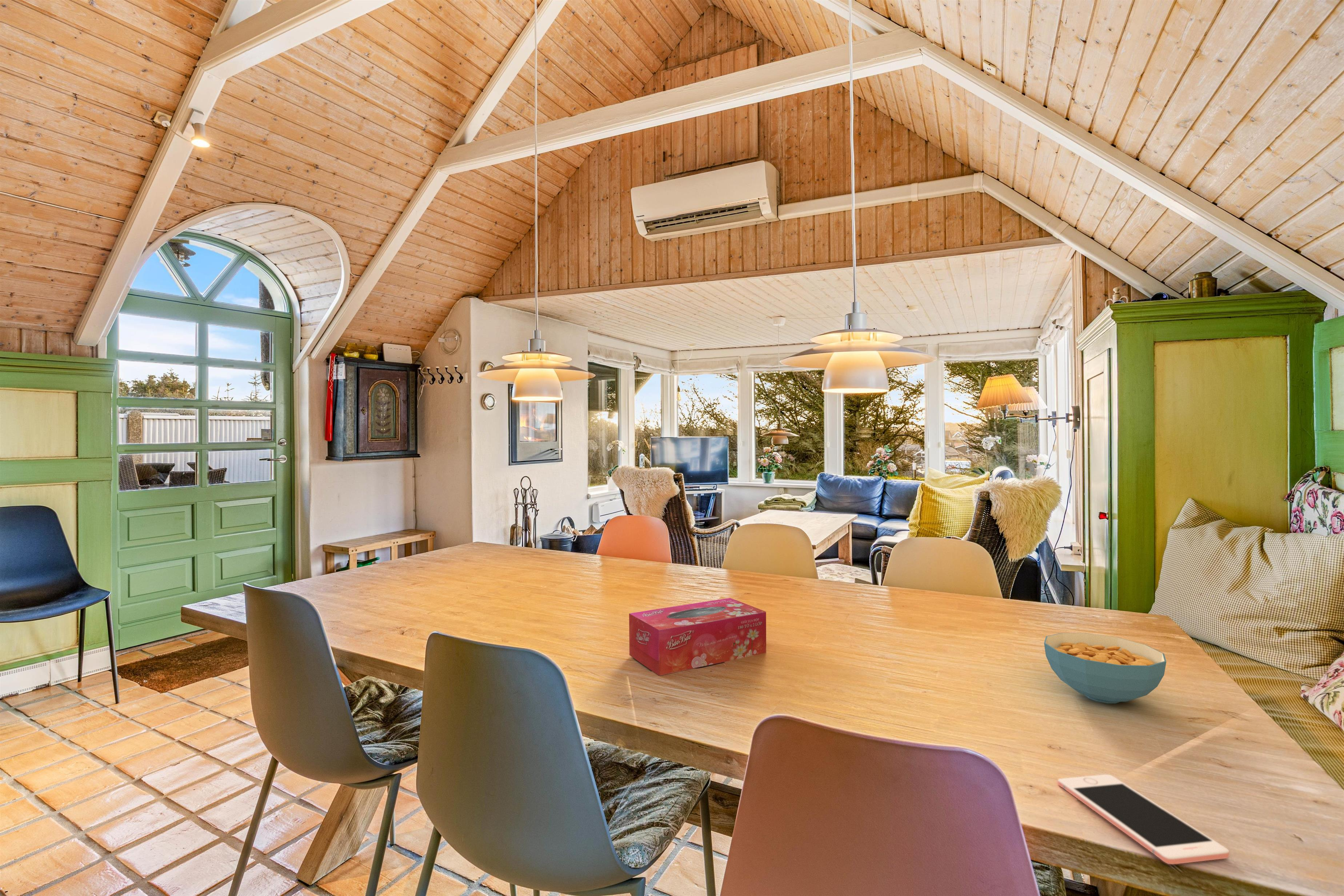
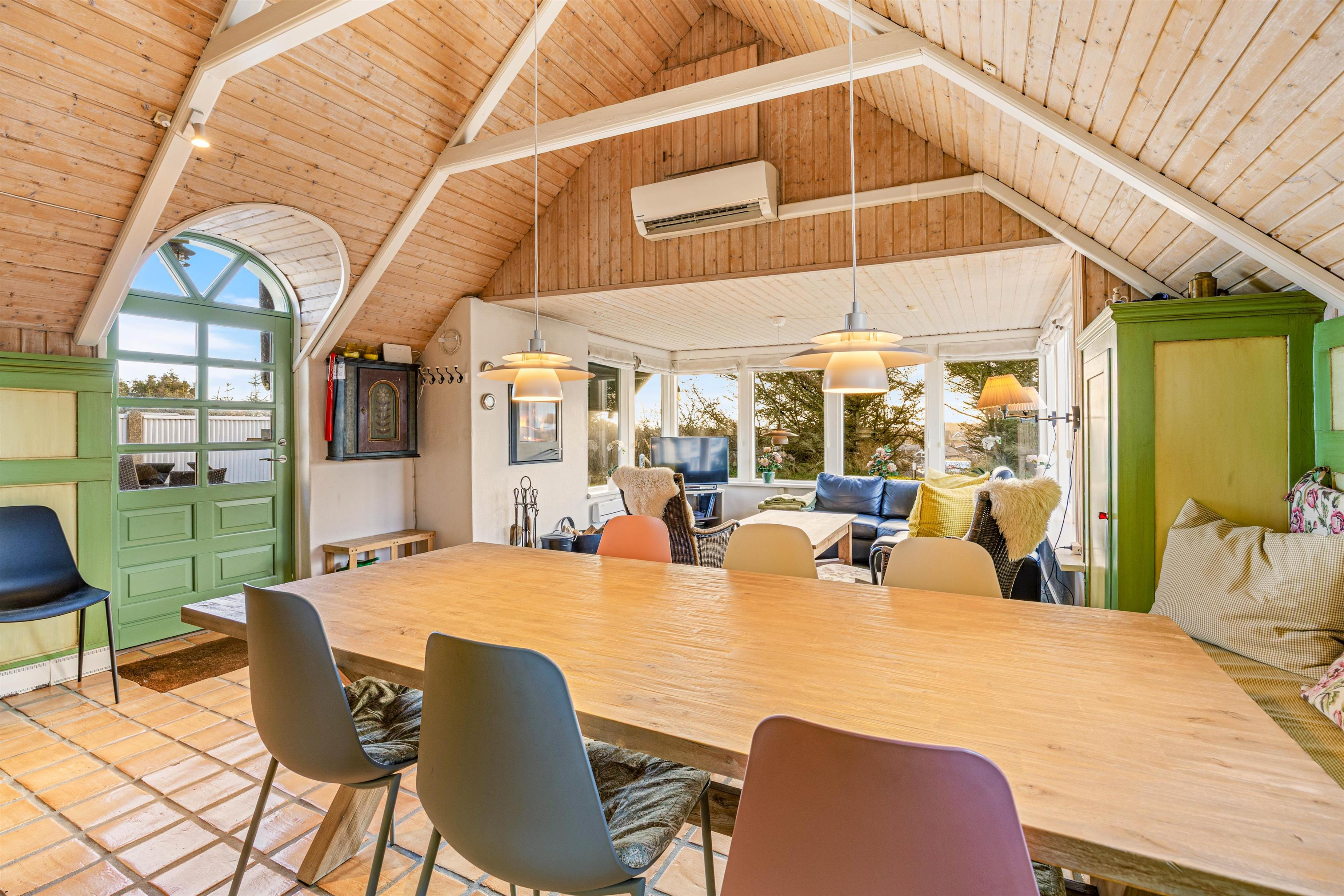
- cereal bowl (1102, 673)
- cell phone (1135, 815)
- tissue box (698, 633)
